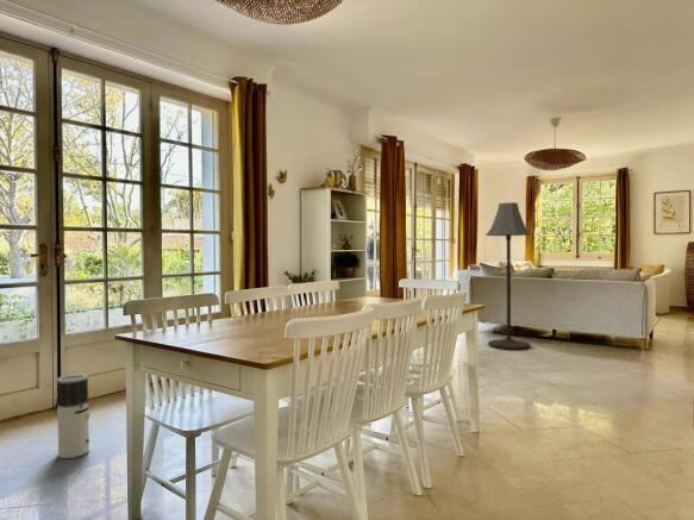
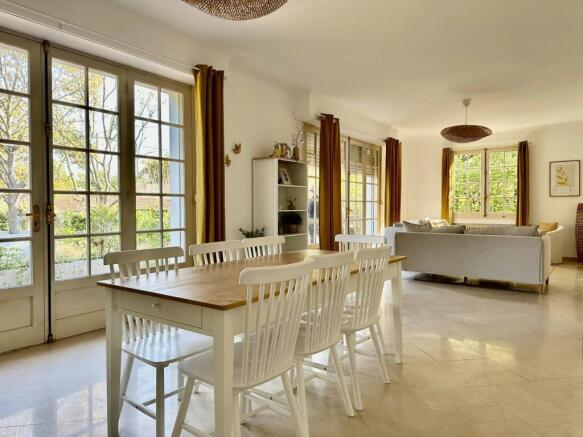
- air purifier (73, 414)
- floor lamp (508, 274)
